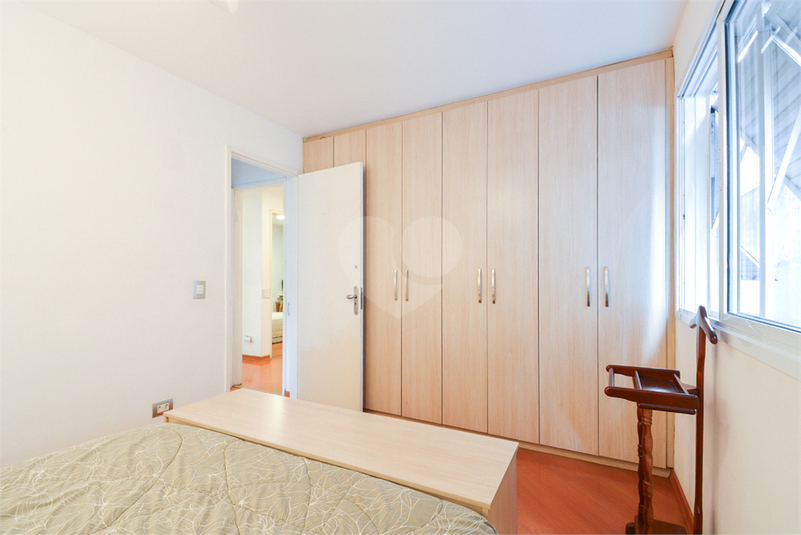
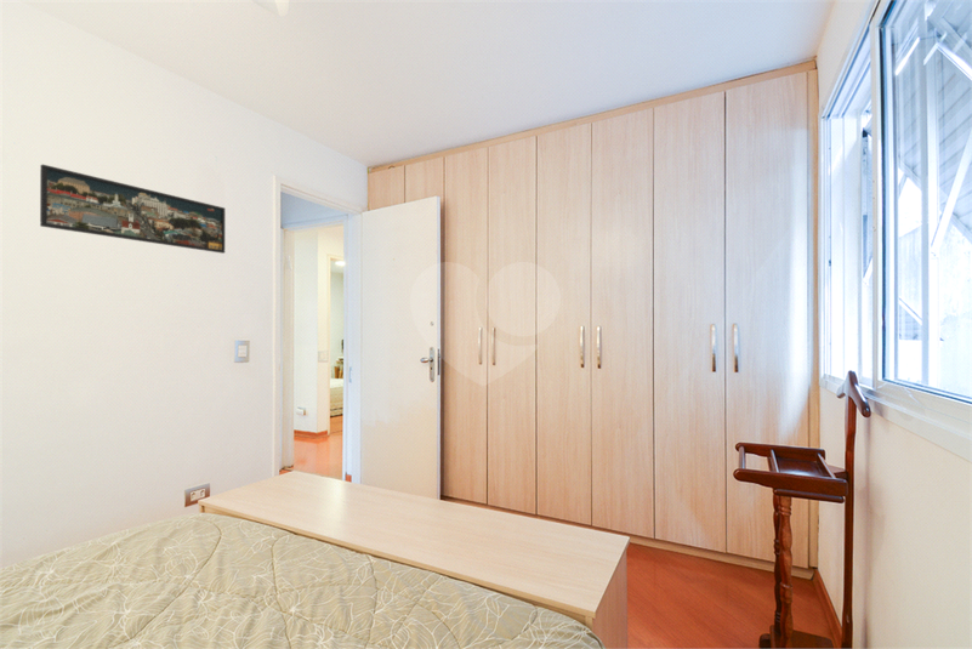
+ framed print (147, 215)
